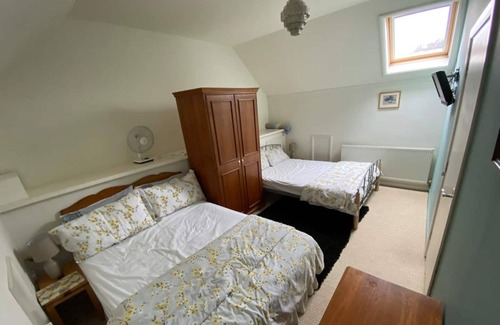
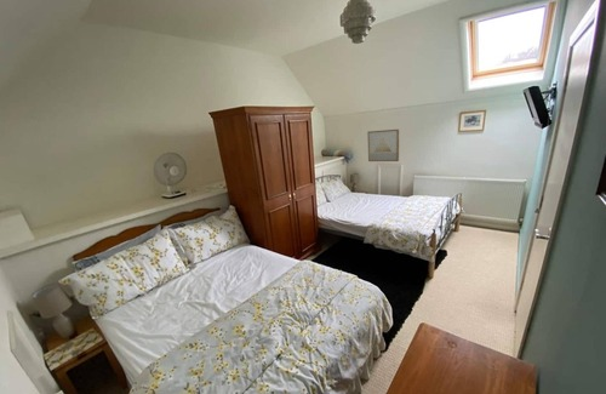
+ wall art (383, 145)
